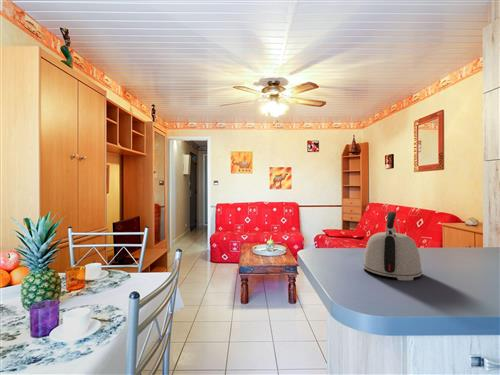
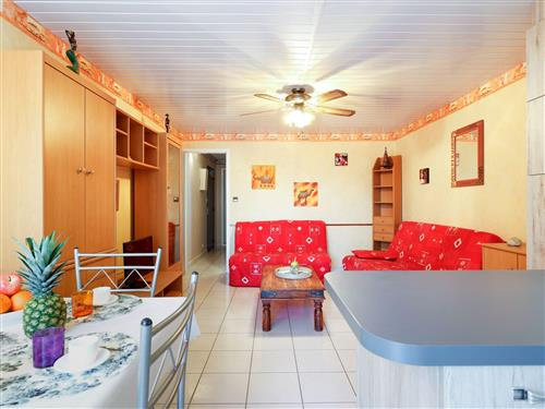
- kettle (391, 241)
